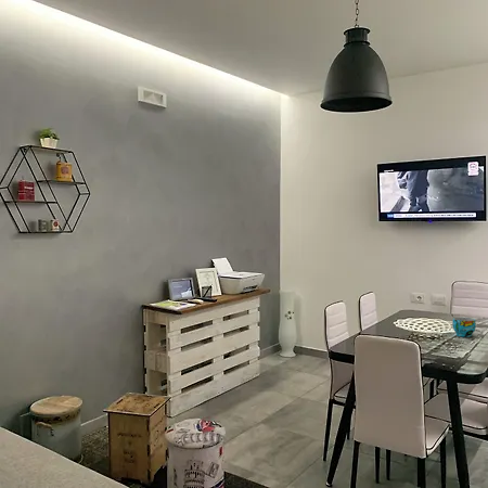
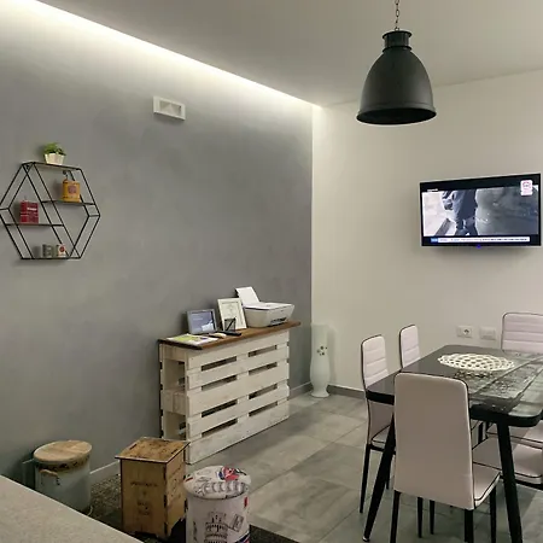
- cup (463, 326)
